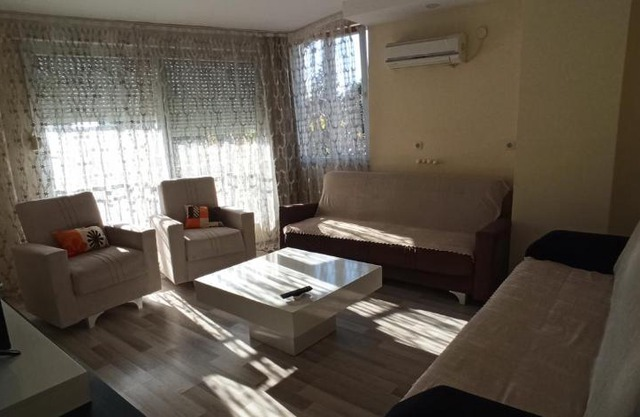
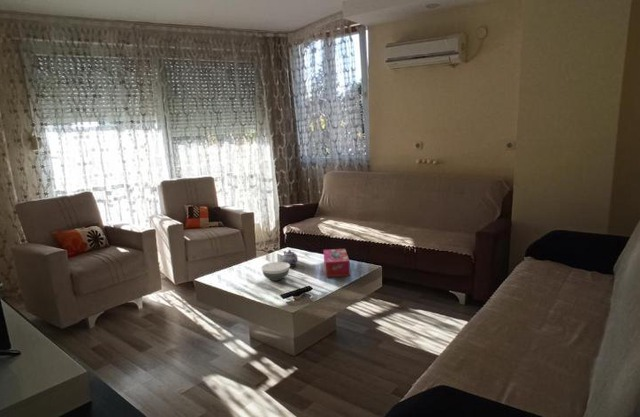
+ bowl (276, 272)
+ tissue box (336, 262)
+ teapot (289, 257)
